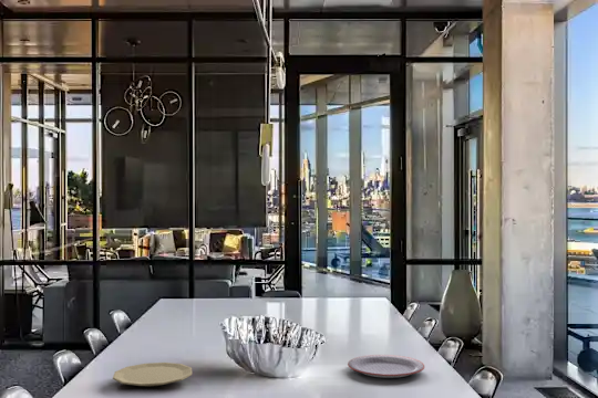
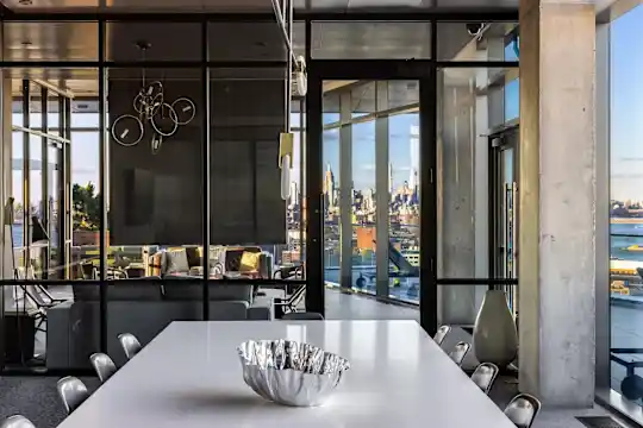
- plate (153, 376)
- plate (385, 367)
